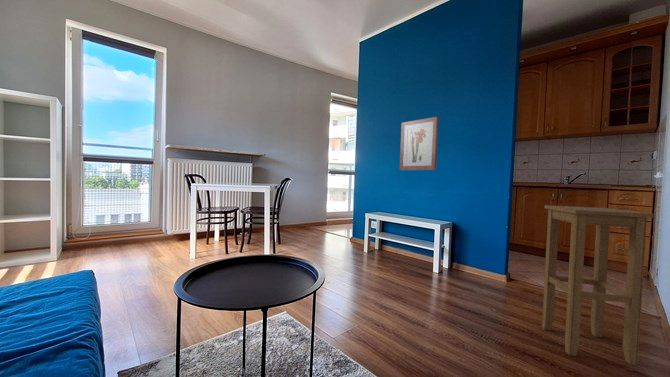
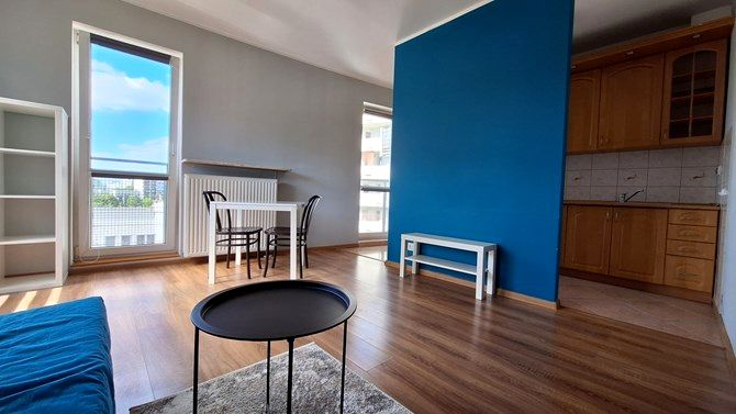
- stool (588, 278)
- wall art (418, 145)
